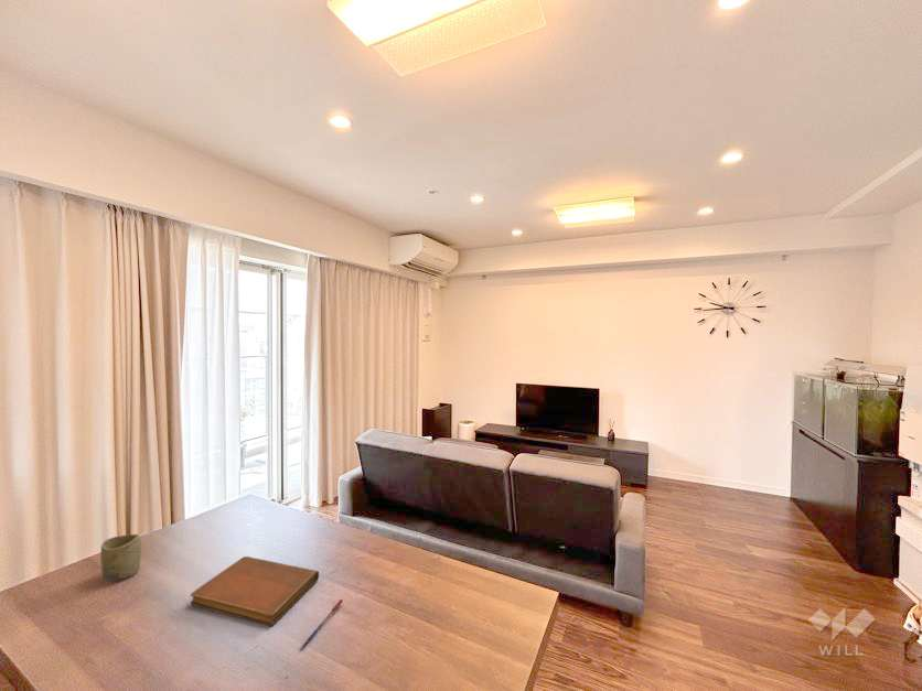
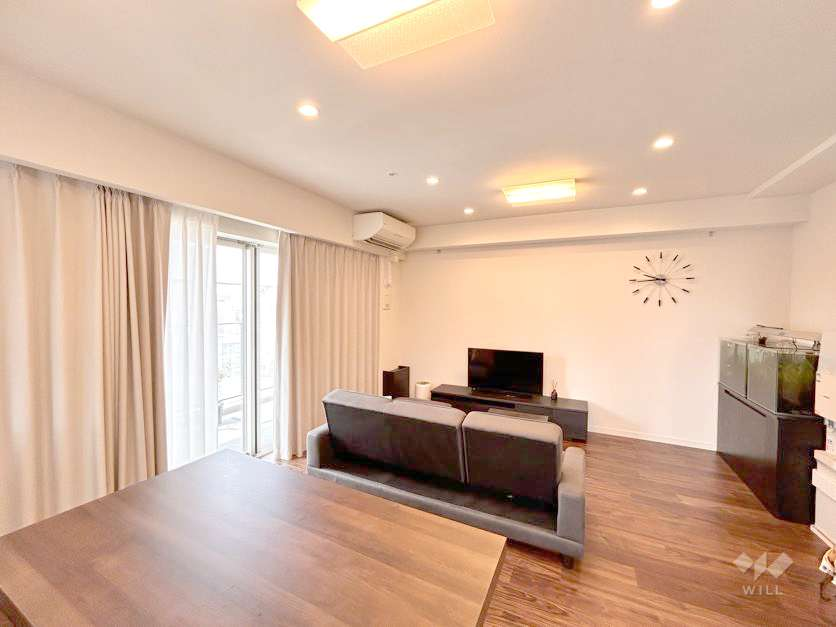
- cup (121, 557)
- notebook (257, 585)
- pen (322, 623)
